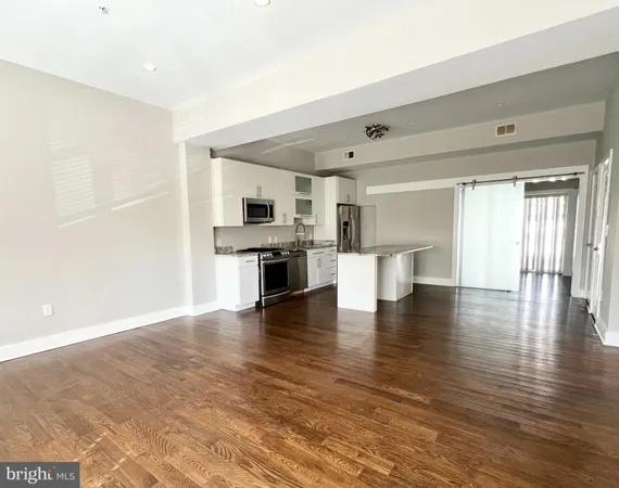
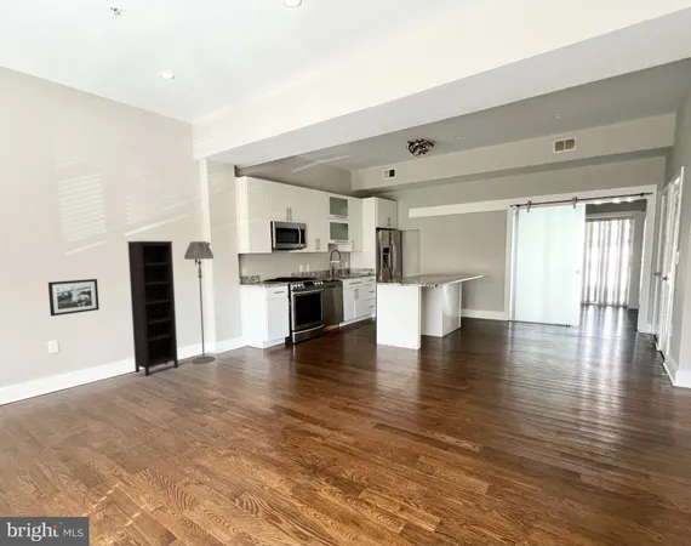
+ floor lamp (200, 301)
+ picture frame (74, 296)
+ bookcase (153, 306)
